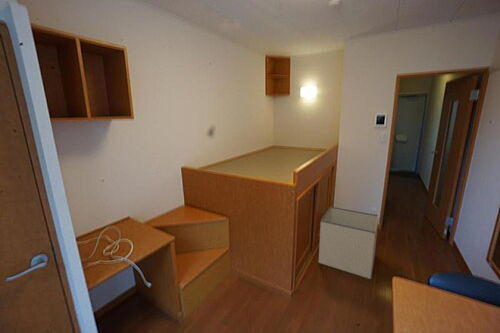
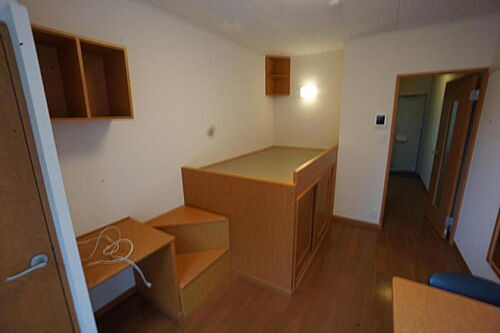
- storage bin (348, 238)
